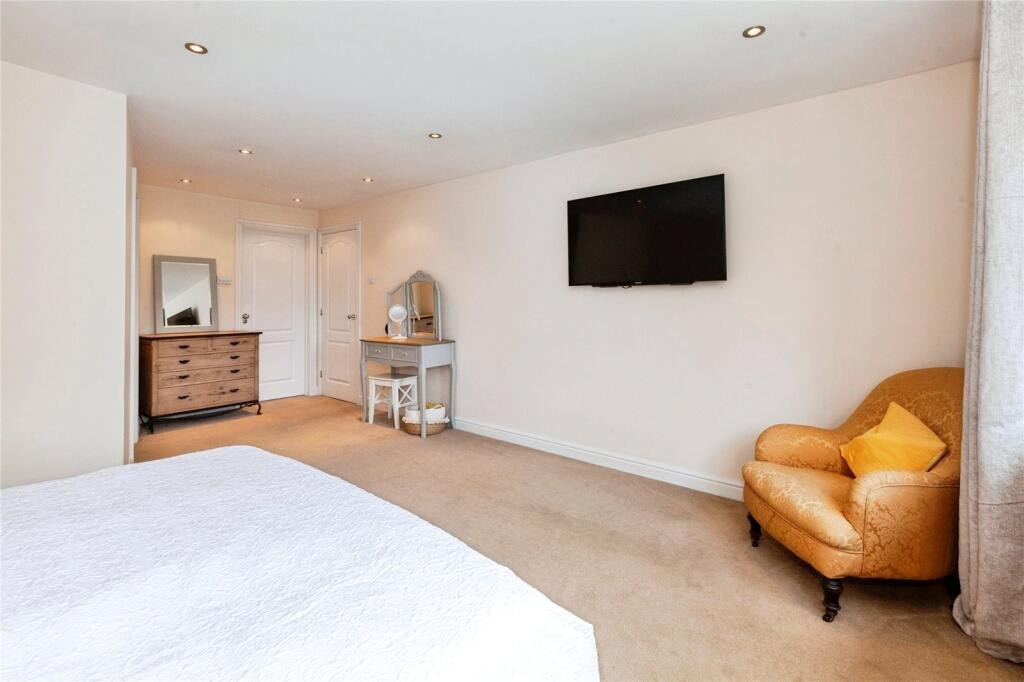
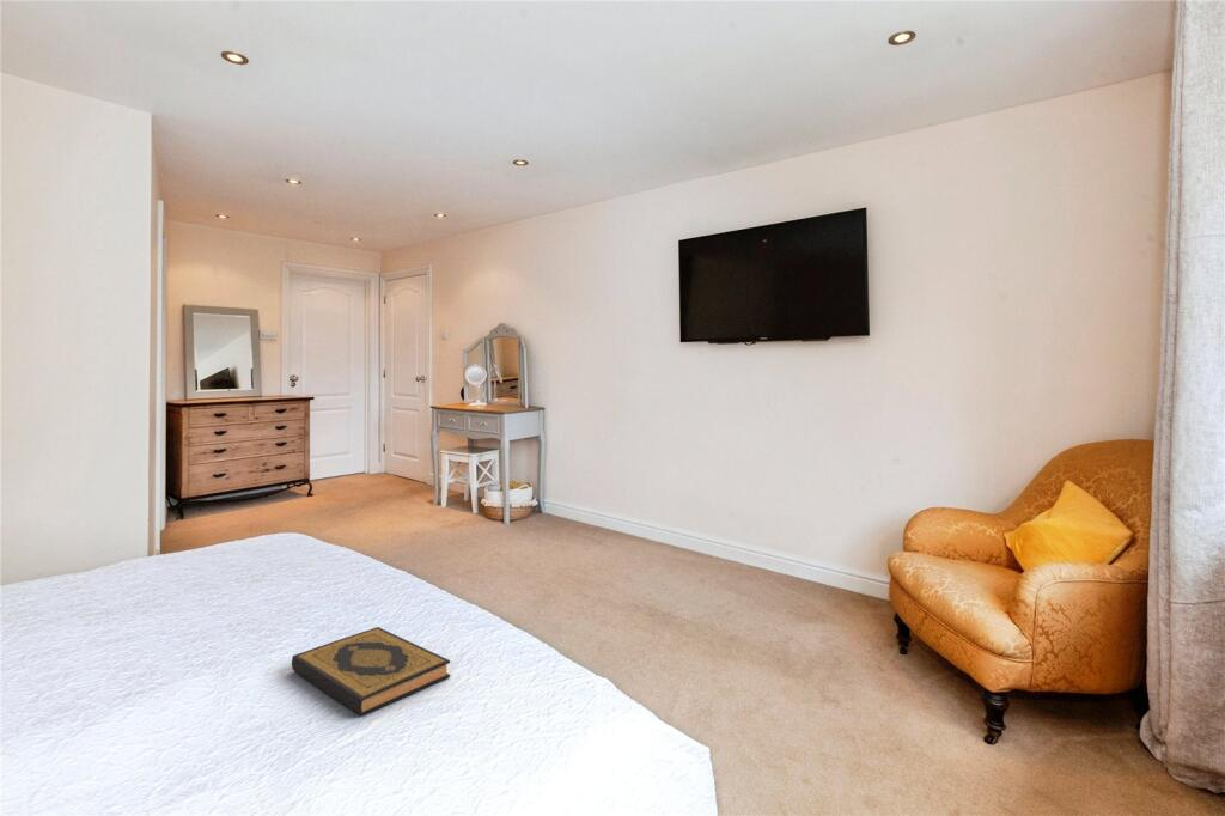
+ hardback book (370, 665)
